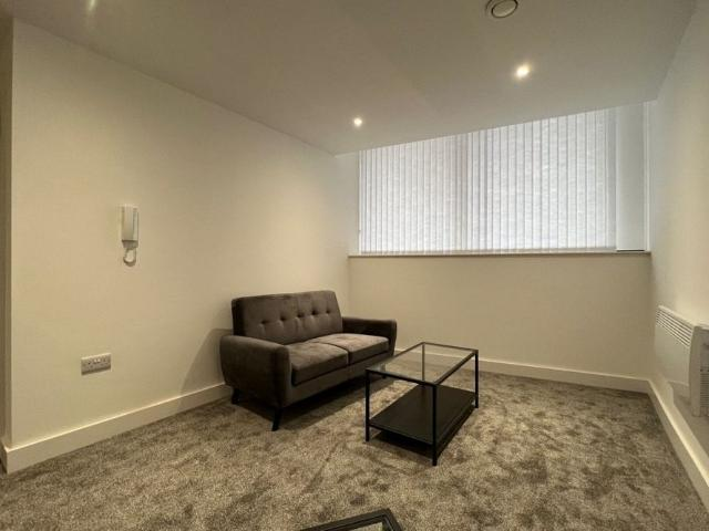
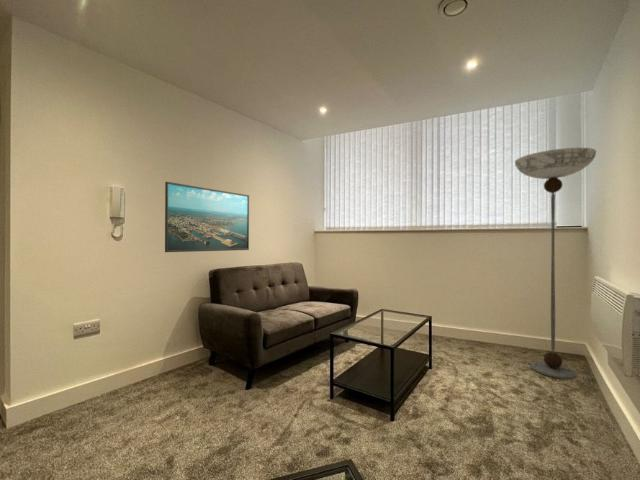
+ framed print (212, 220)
+ floor lamp (552, 263)
